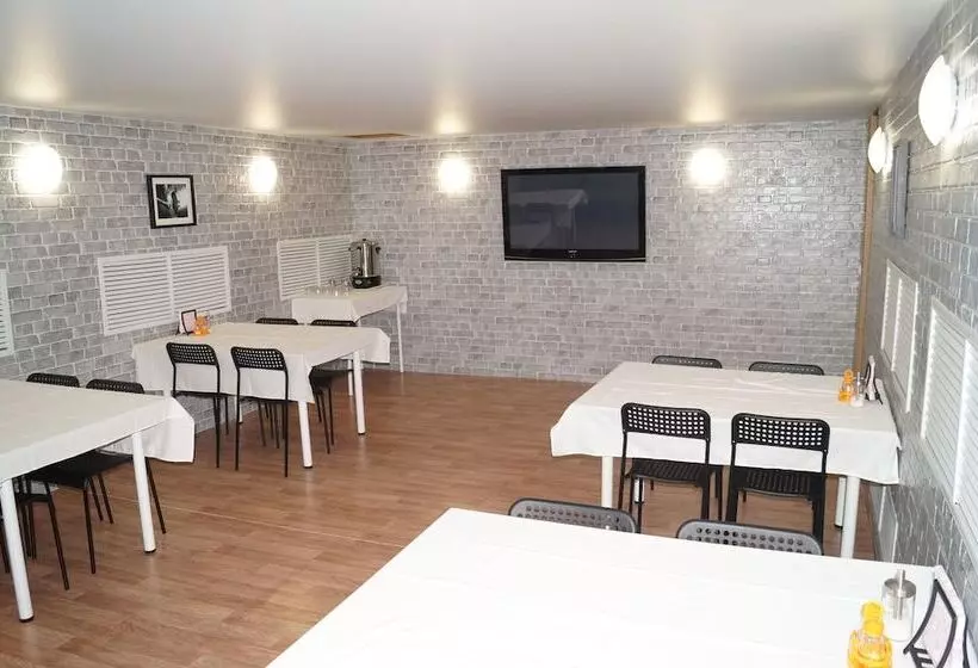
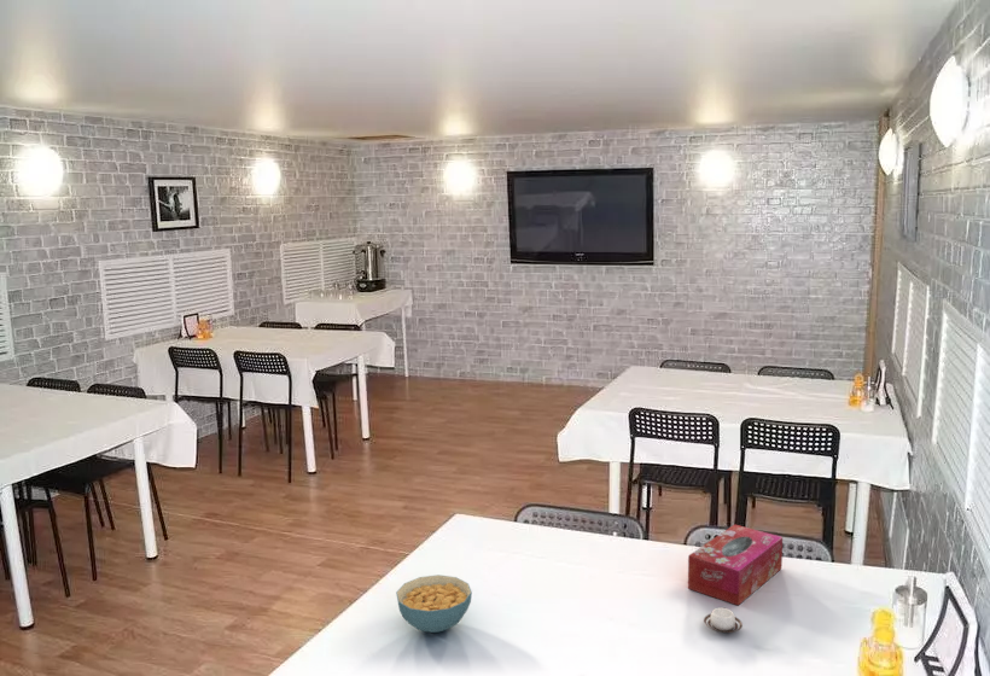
+ cup (722, 620)
+ tissue box (735, 561)
+ cereal bowl (433, 608)
